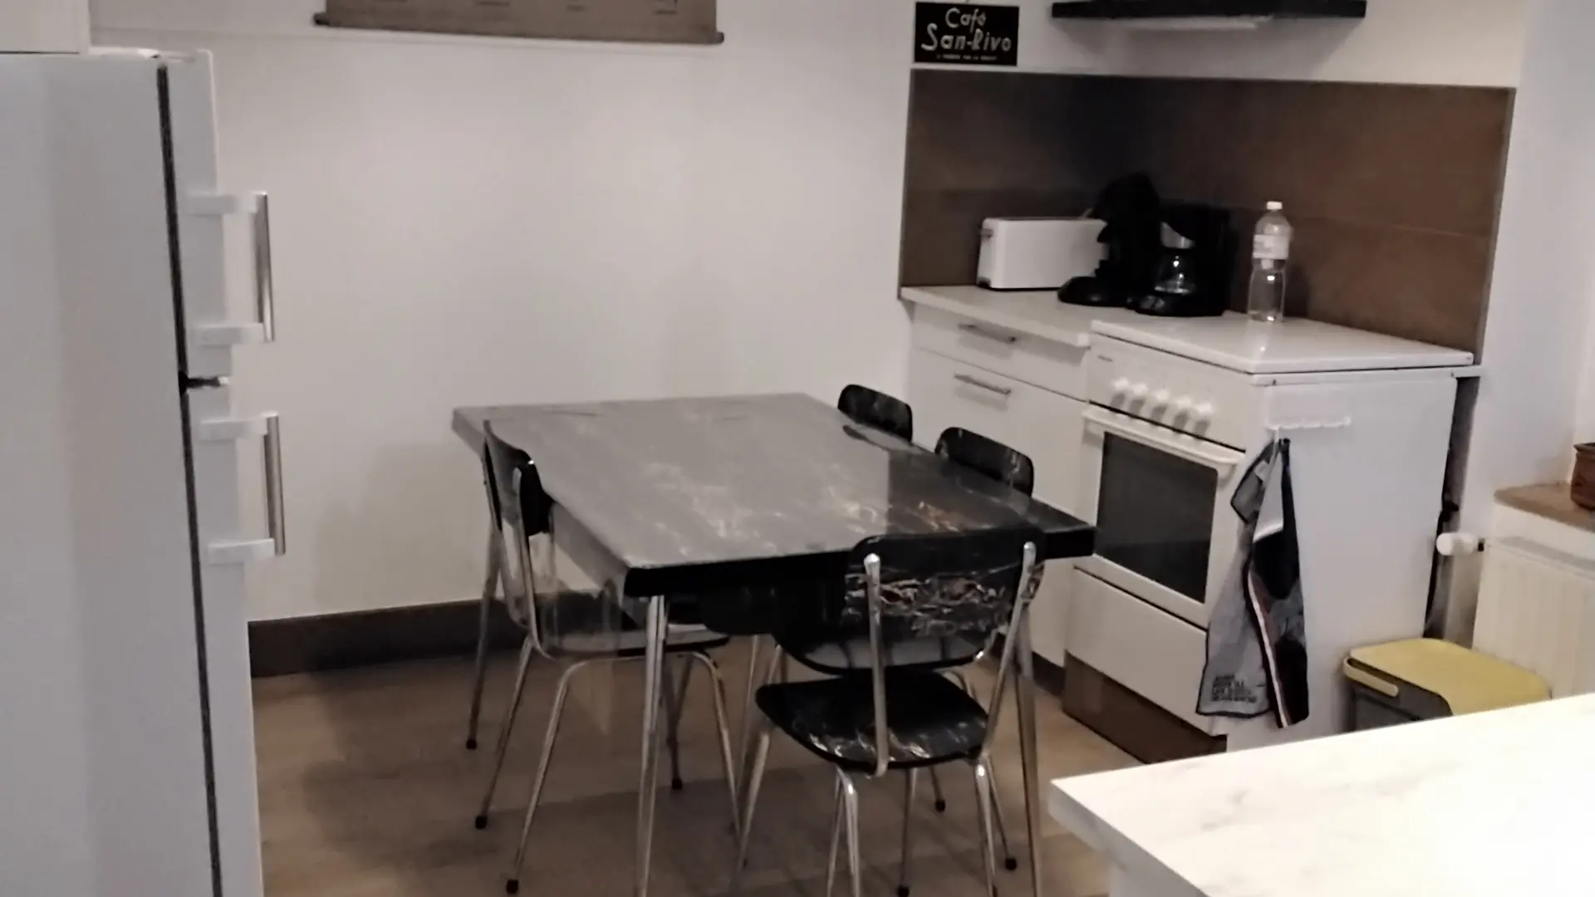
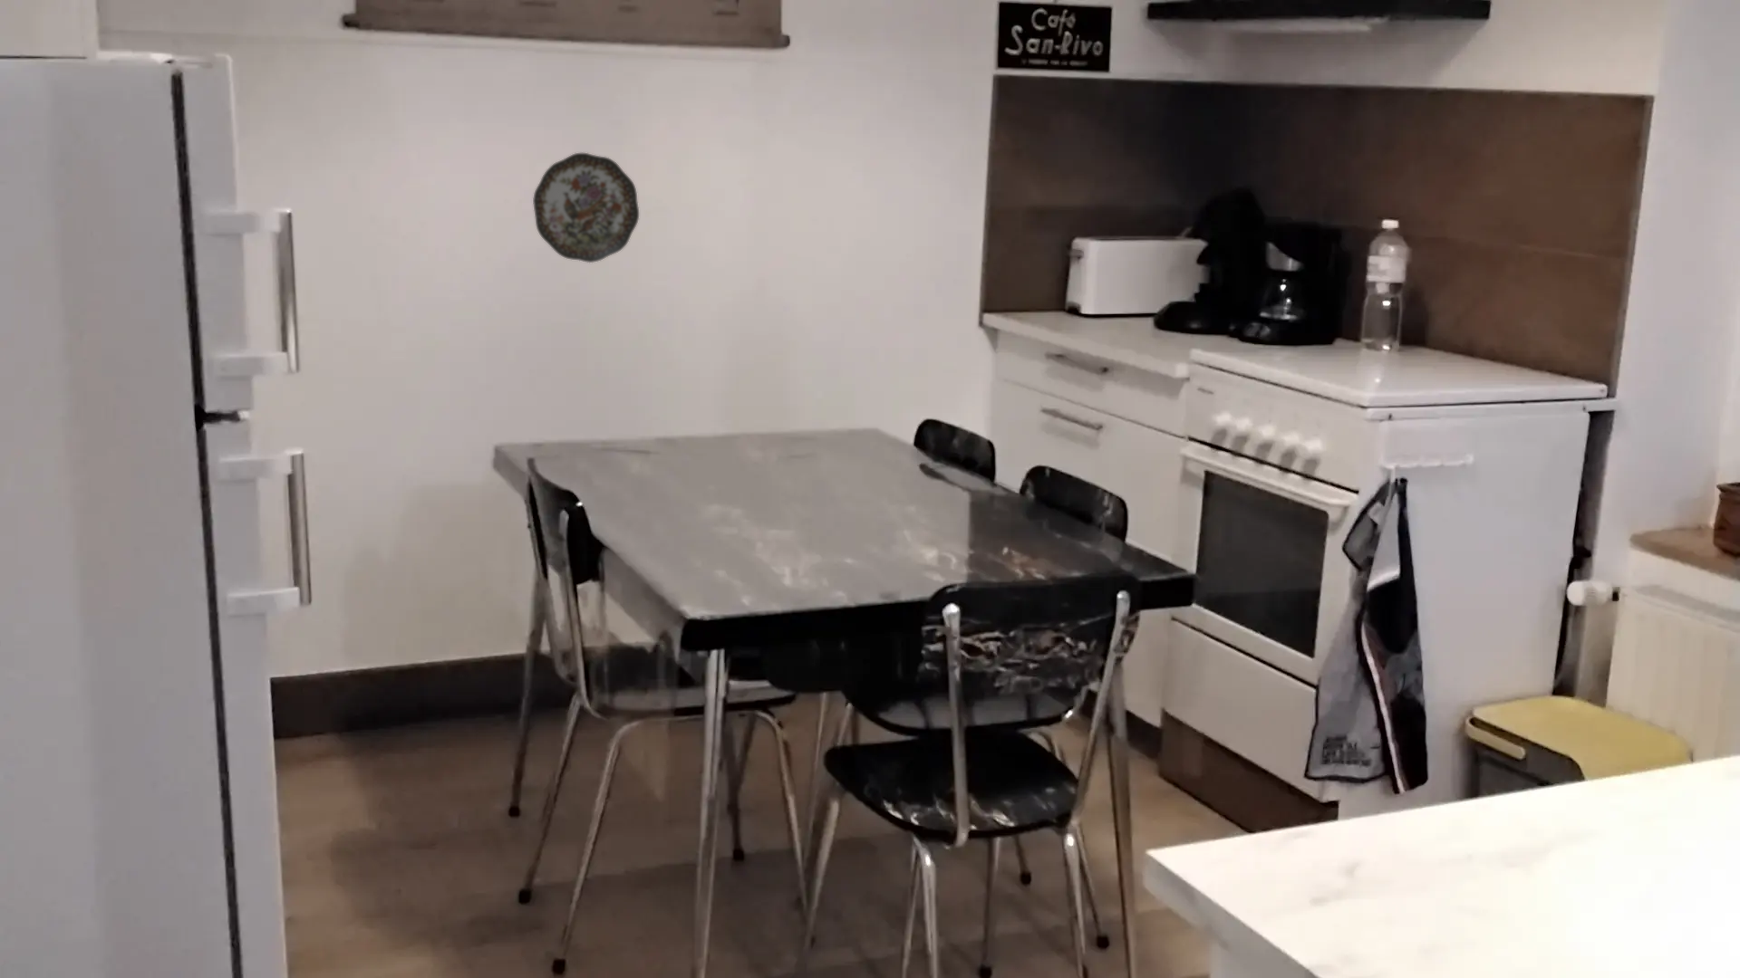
+ decorative plate (586, 208)
